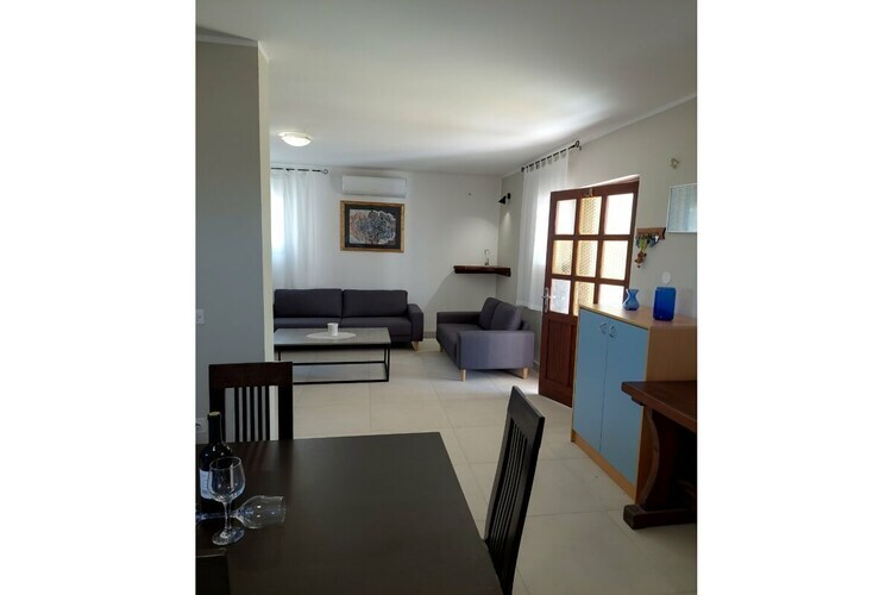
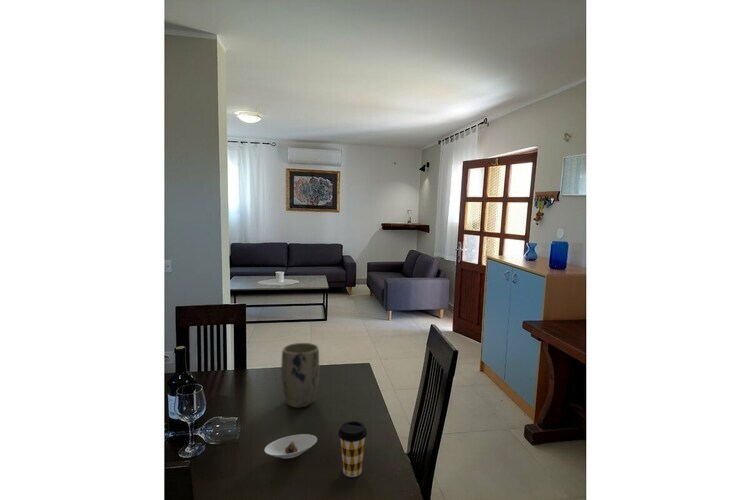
+ saucer (291, 447)
+ plant pot (300, 374)
+ coffee cup (352, 449)
